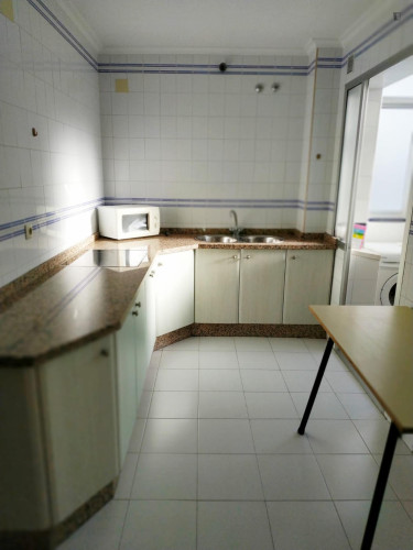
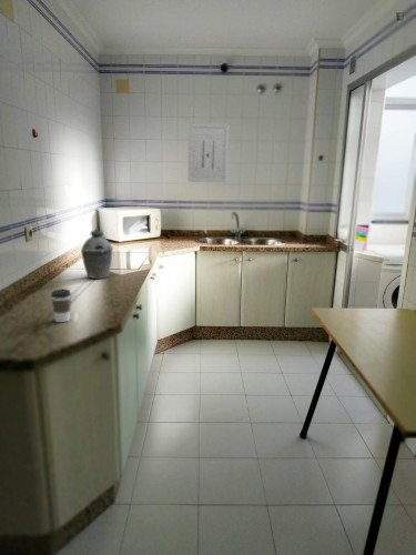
+ coffee cup (61, 305)
+ wall art (207, 153)
+ kettle (97, 253)
